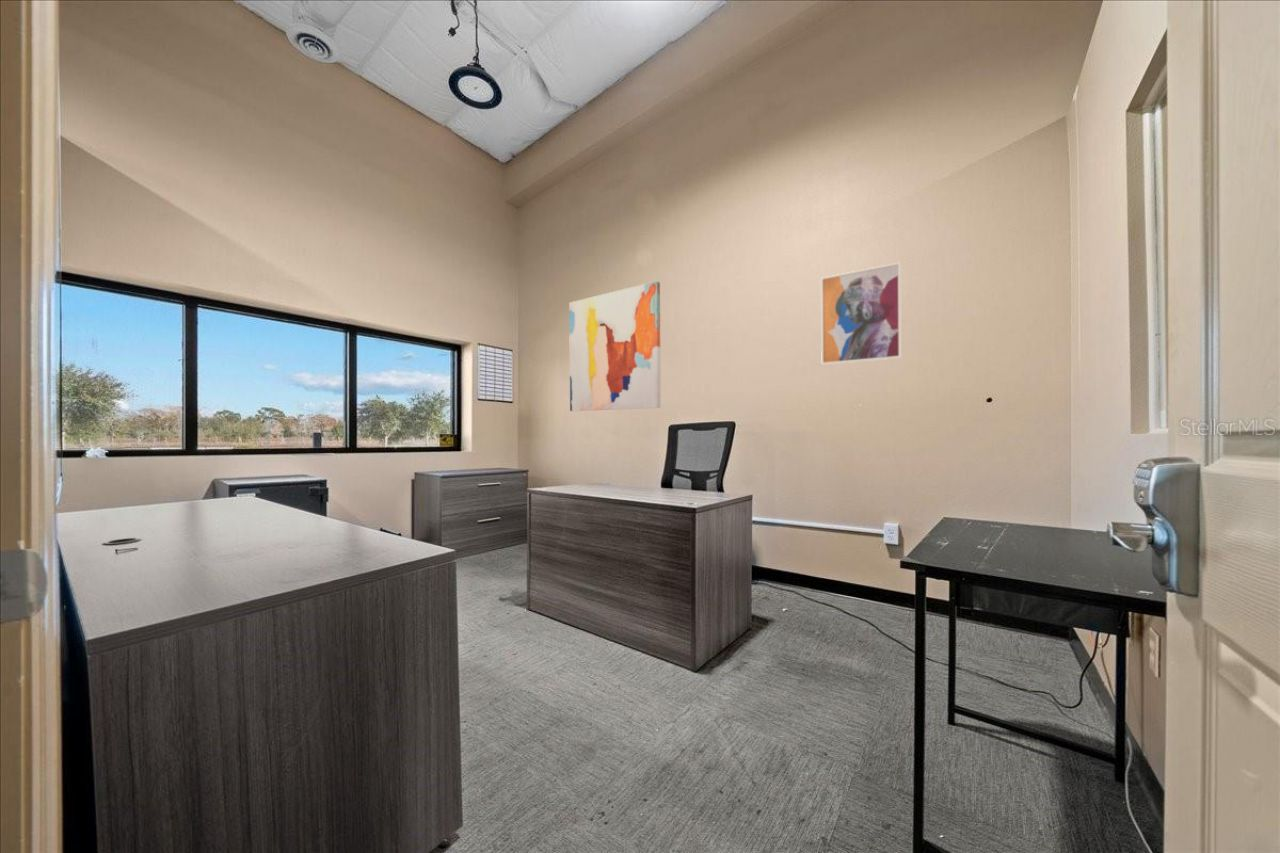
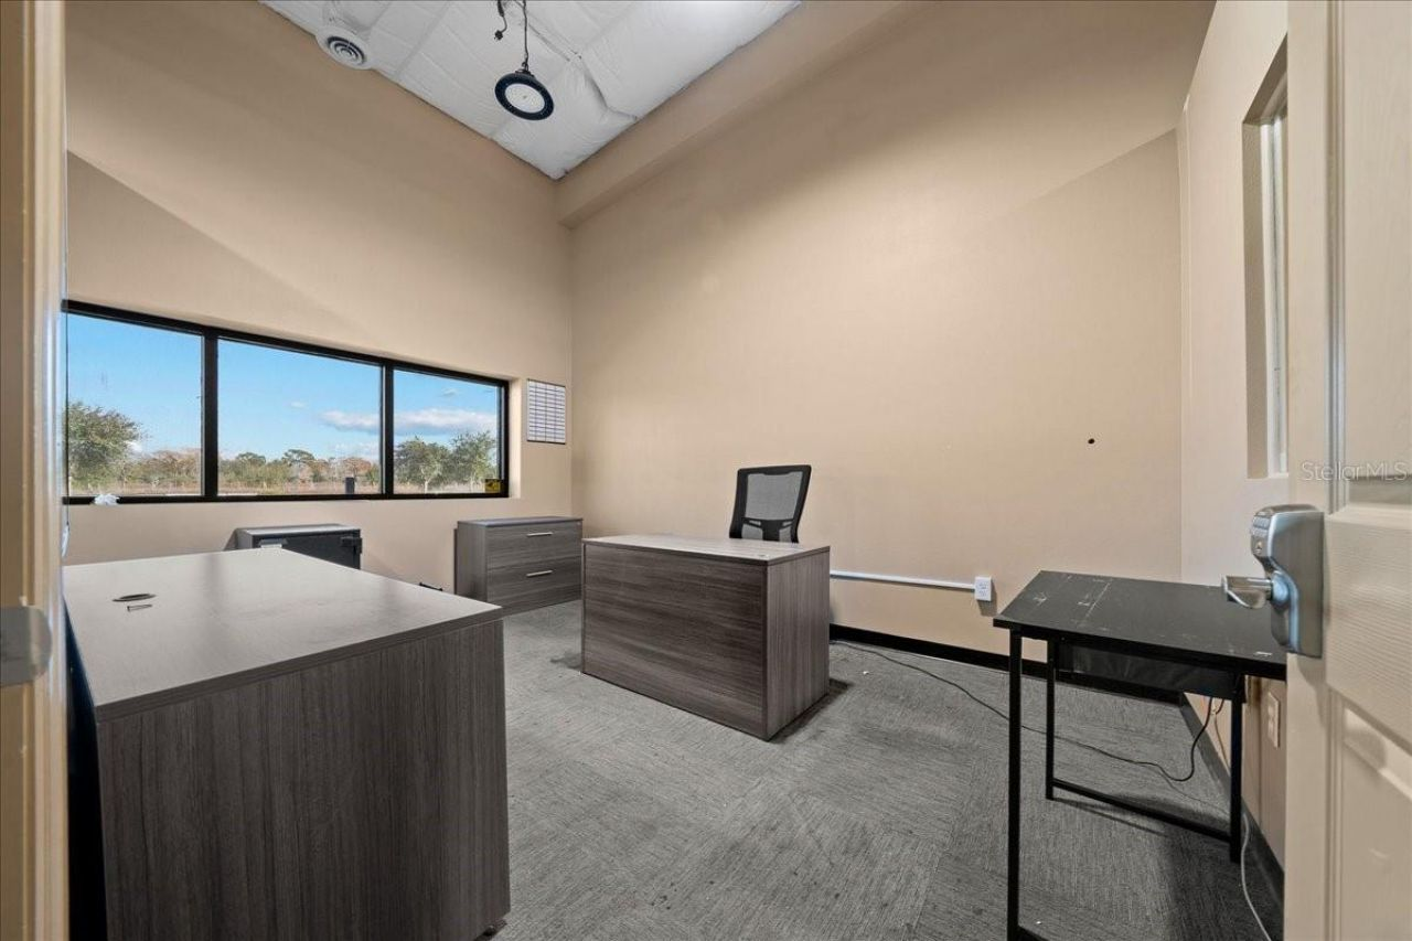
- wall art (859, 316)
- wall art (611, 351)
